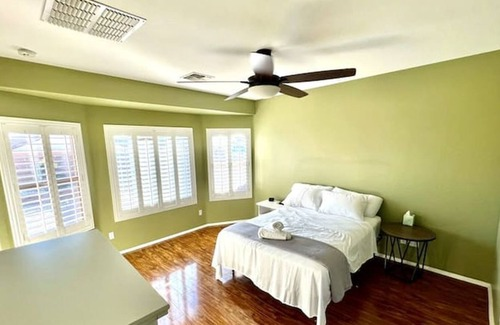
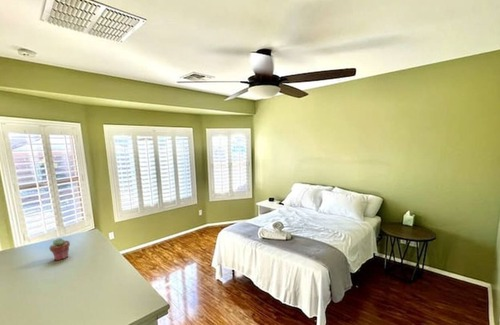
+ potted succulent (60, 248)
